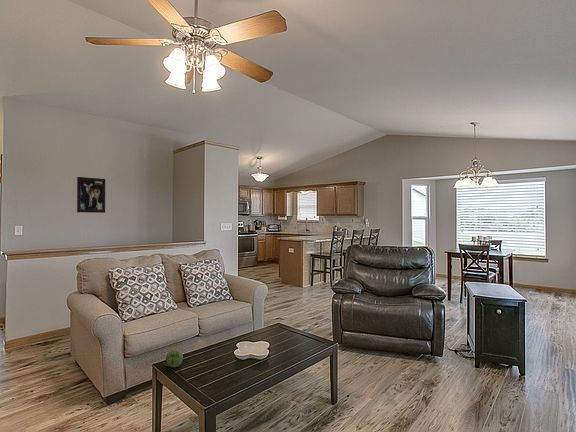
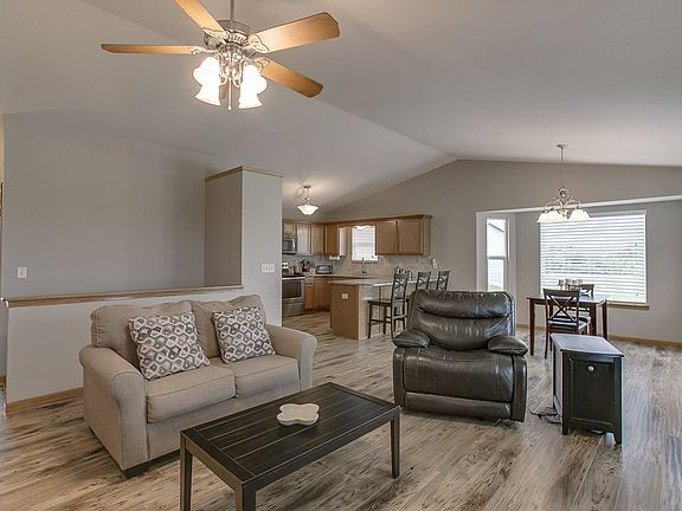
- wall art (91, 195)
- decorative ball (174, 358)
